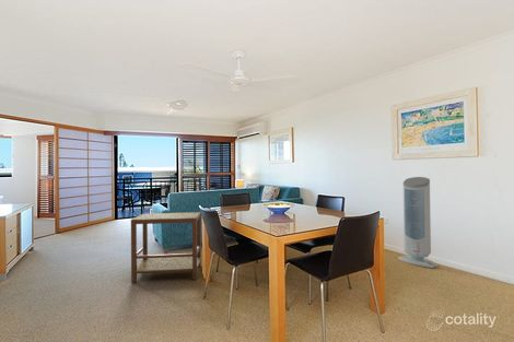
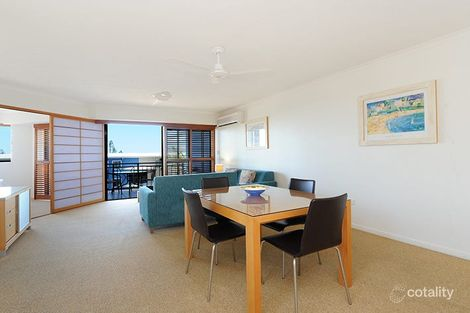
- air purifier (417, 219)
- side table (168, 255)
